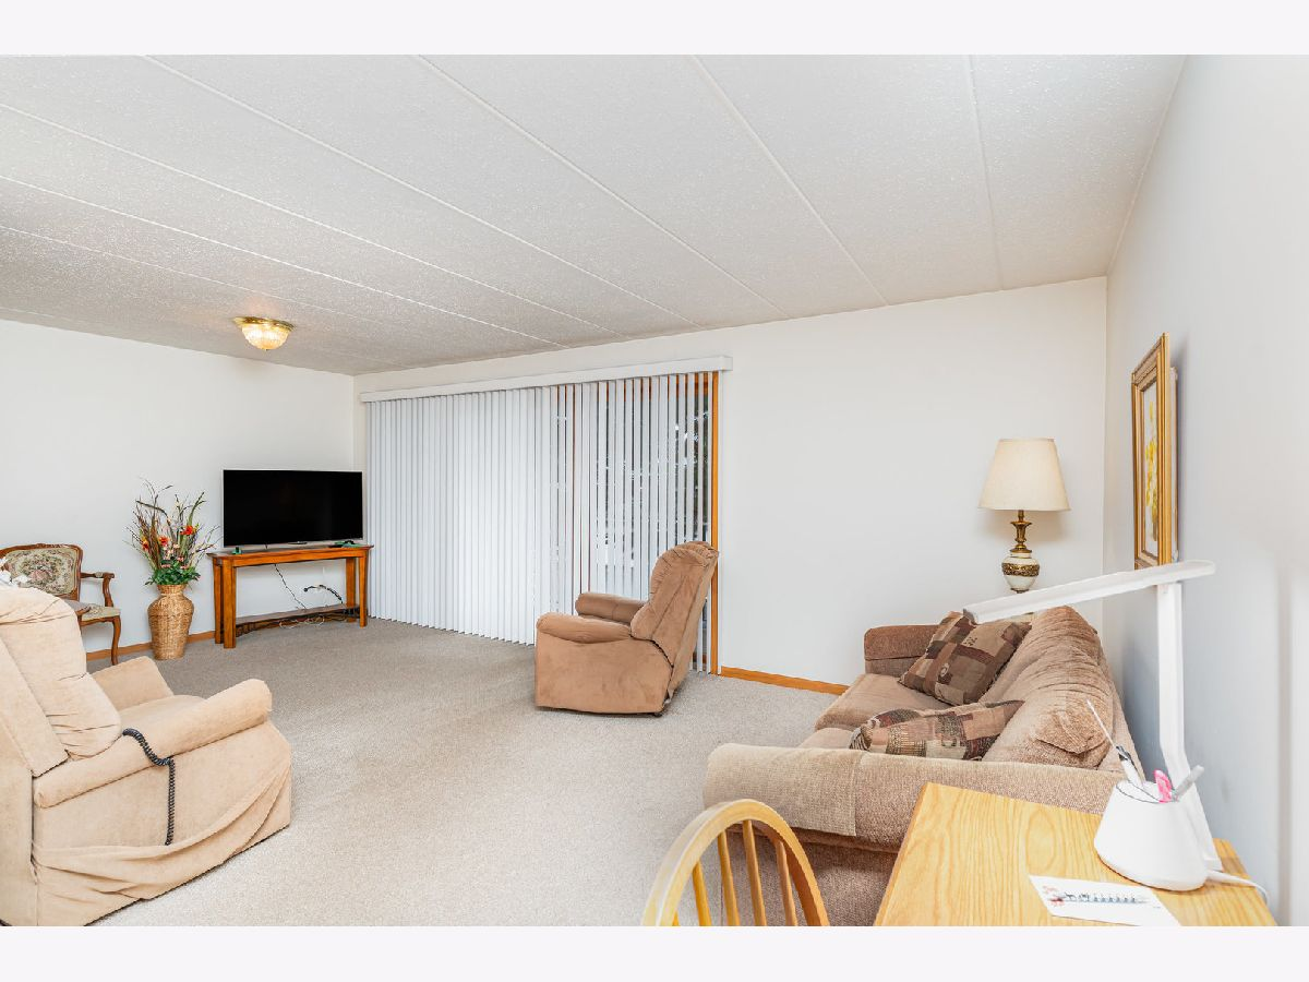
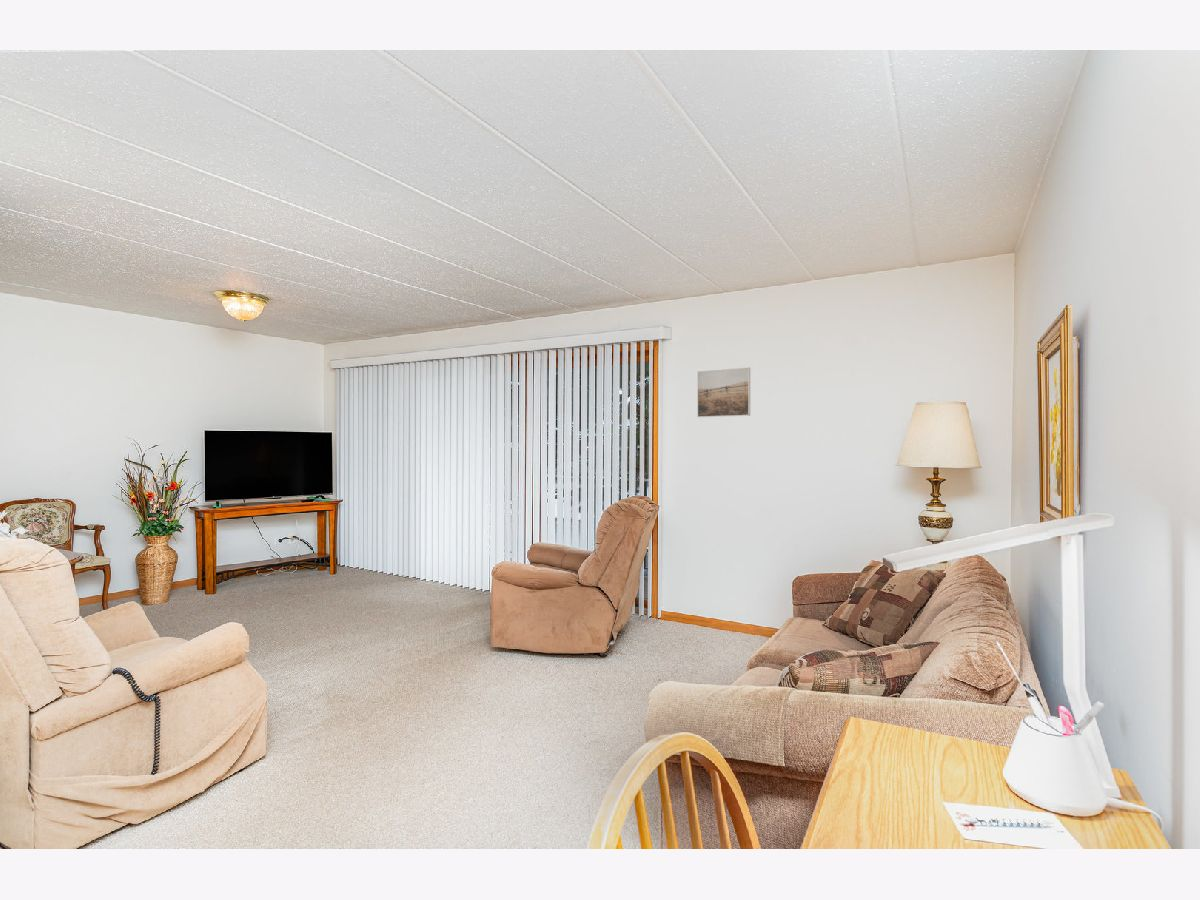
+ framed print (723, 392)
